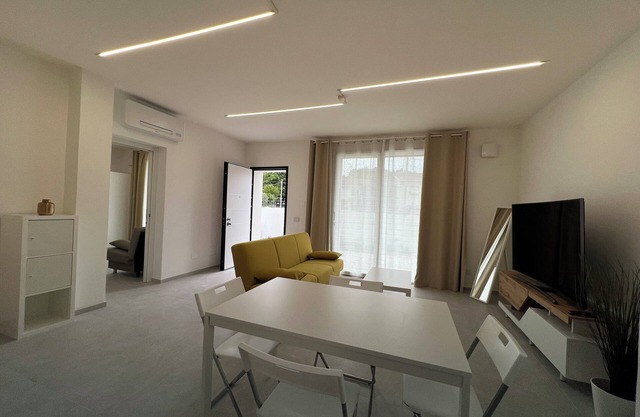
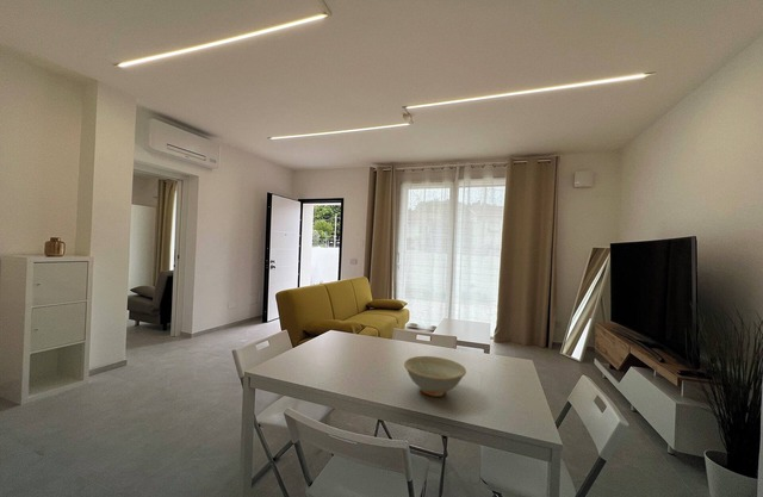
+ dish (434, 378)
